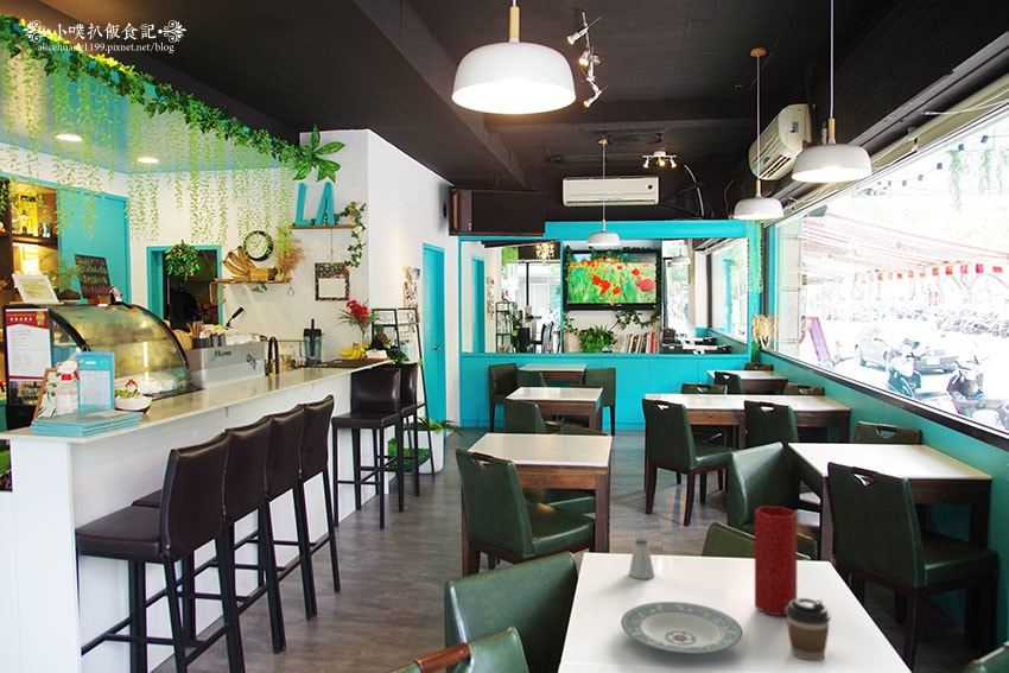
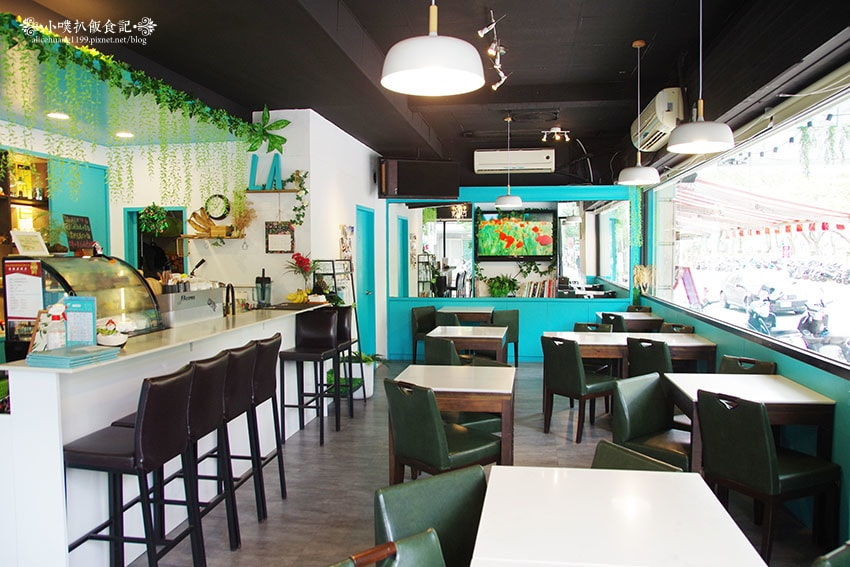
- coffee cup (807, 626)
- plate (680, 631)
- vase (775, 560)
- saltshaker (641, 557)
